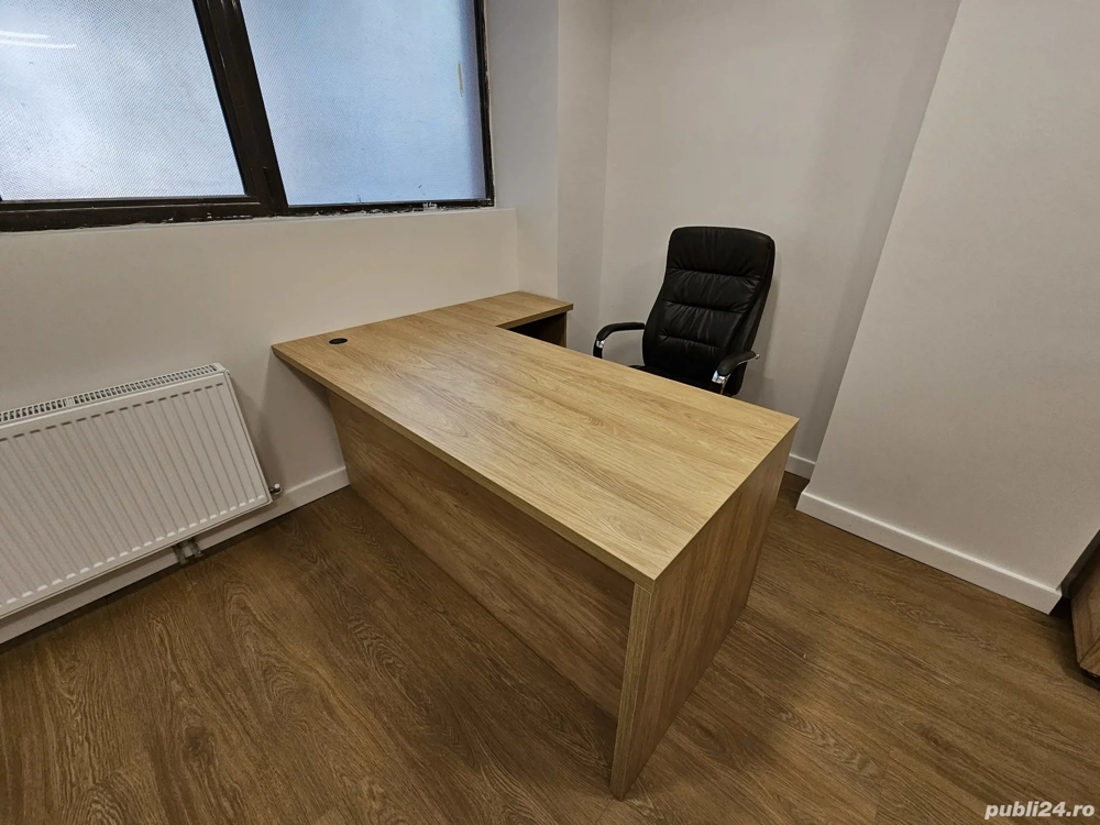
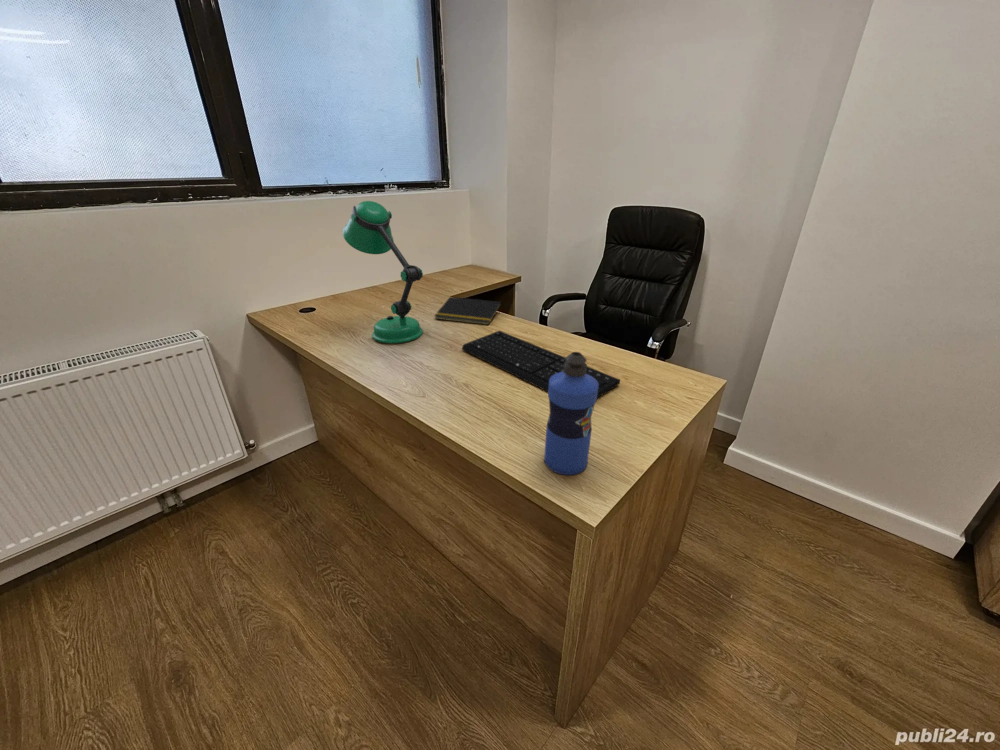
+ keyboard (533, 362)
+ water bottle (570, 411)
+ desk lamp (400, 275)
+ notepad (468, 310)
